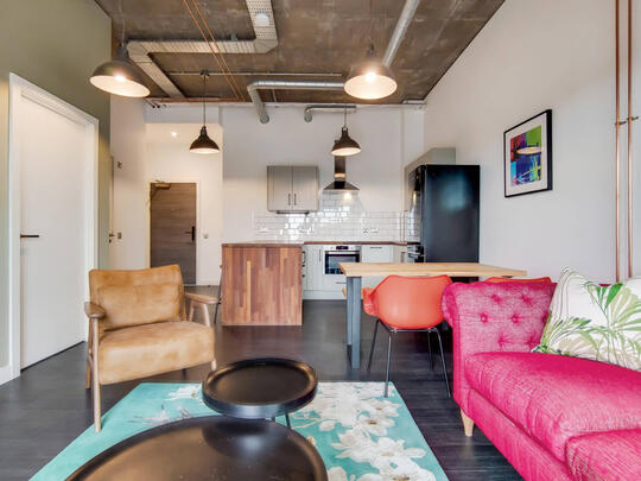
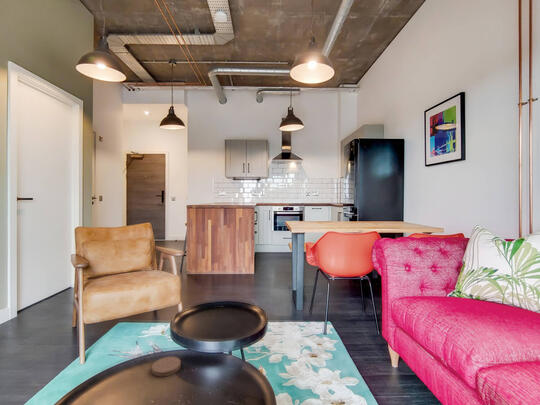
+ coaster (166, 365)
